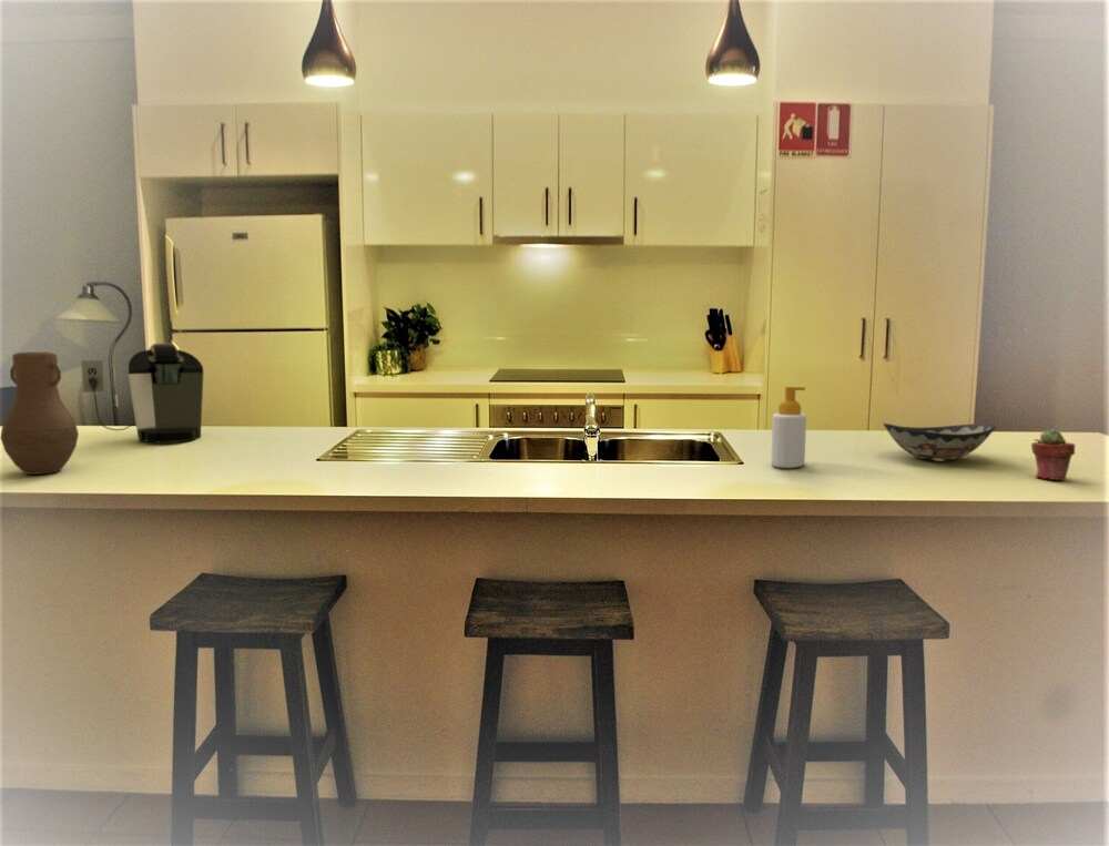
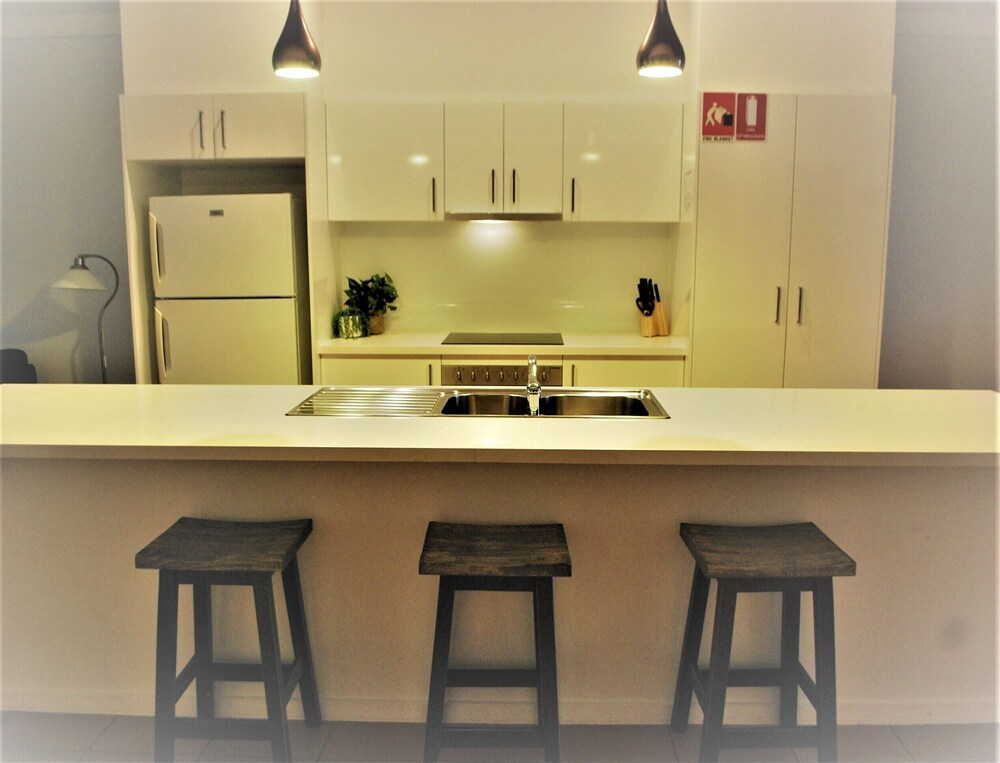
- vase (38, 412)
- soap bottle (788, 426)
- potted succulent (1052, 453)
- coffee maker (145, 391)
- decorative bowl (937, 440)
